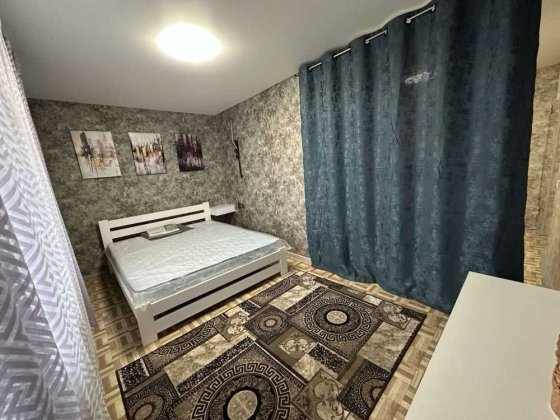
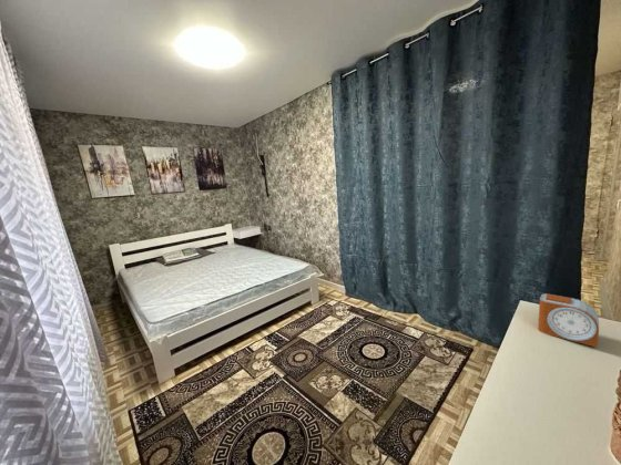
+ alarm clock (567, 317)
